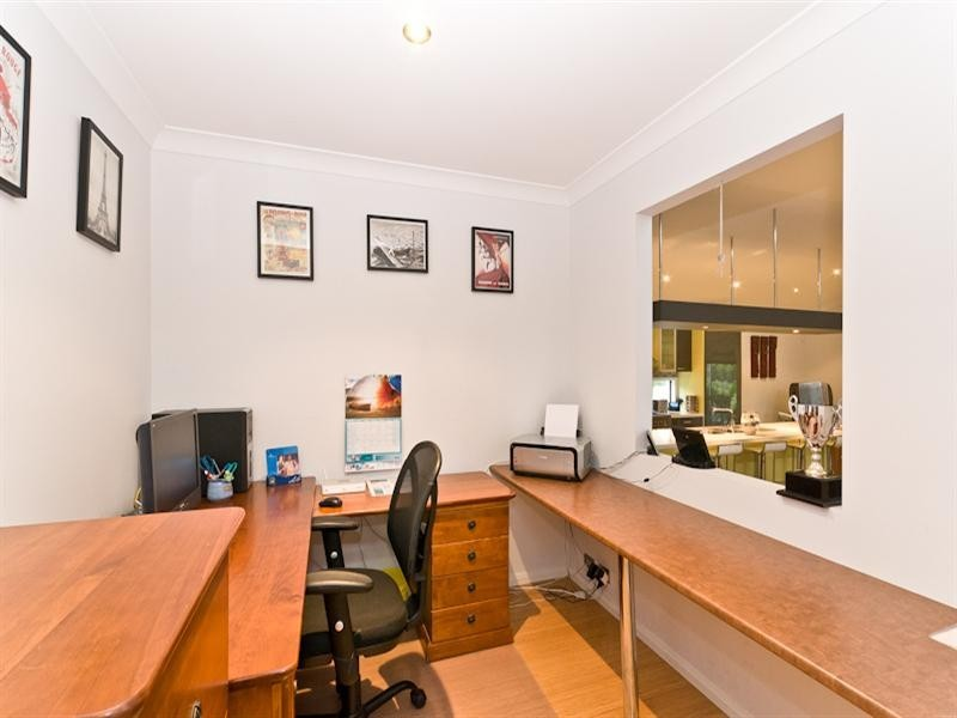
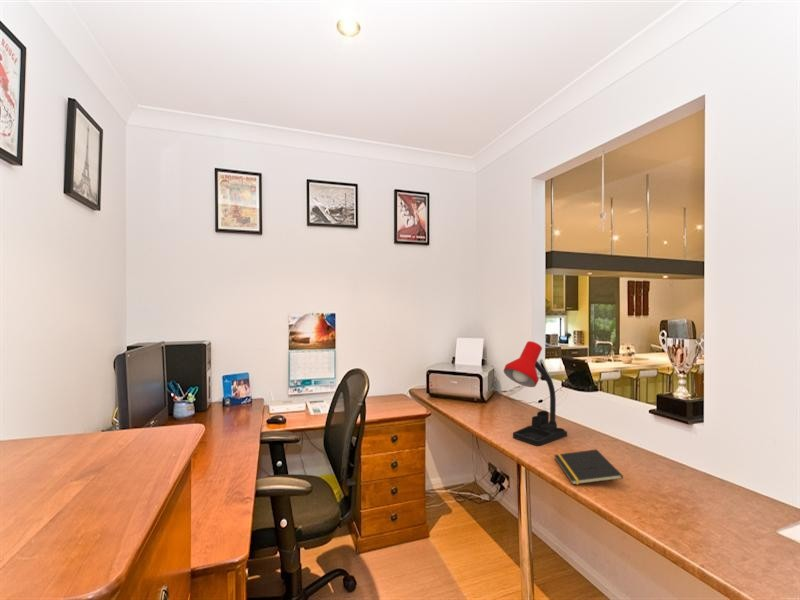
+ notepad (585, 465)
+ desk lamp (534, 386)
